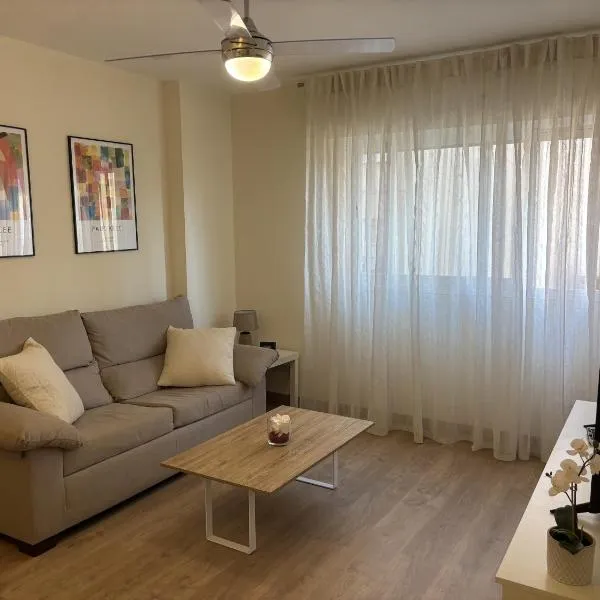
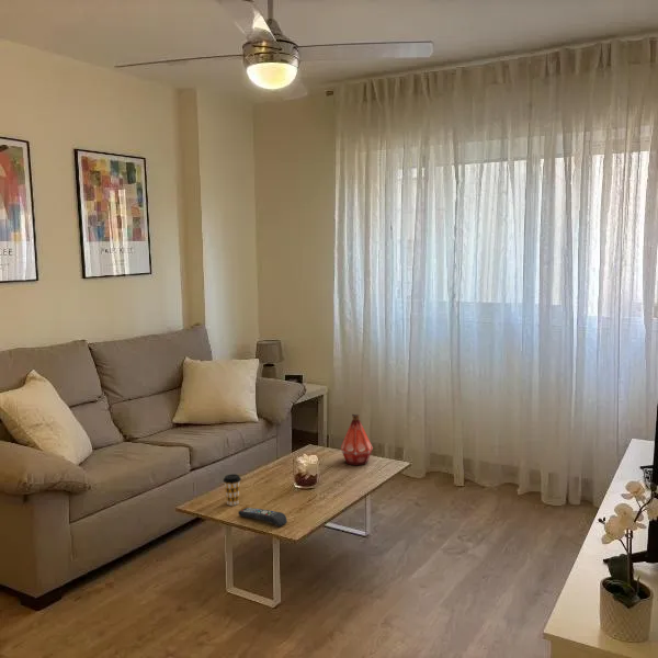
+ bottle (355, 438)
+ coffee cup (232, 489)
+ remote control (262, 514)
